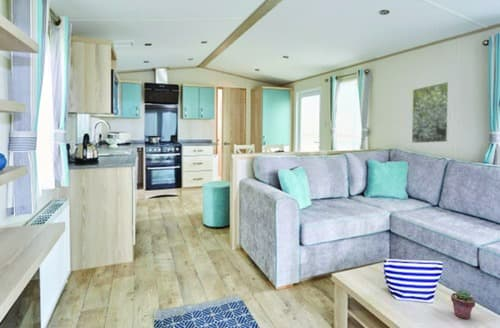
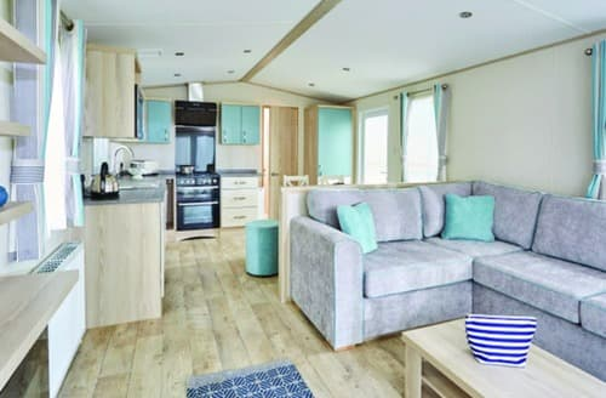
- potted succulent (462, 302)
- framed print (429, 114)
